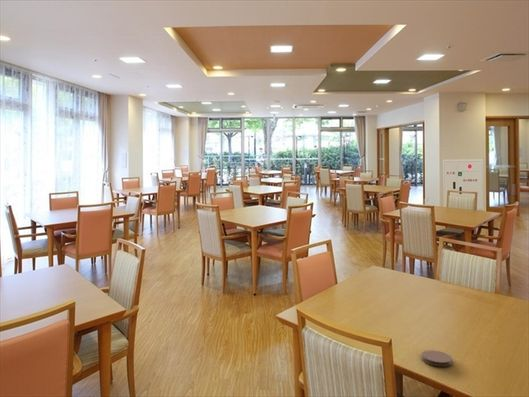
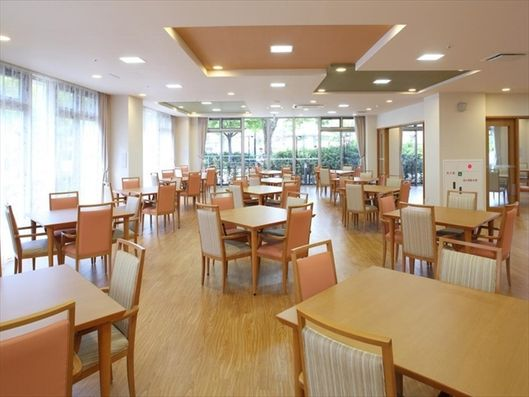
- coaster (436, 357)
